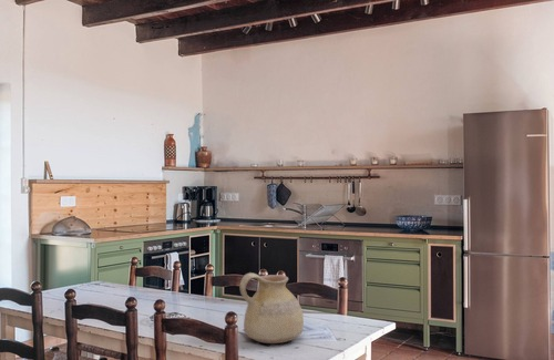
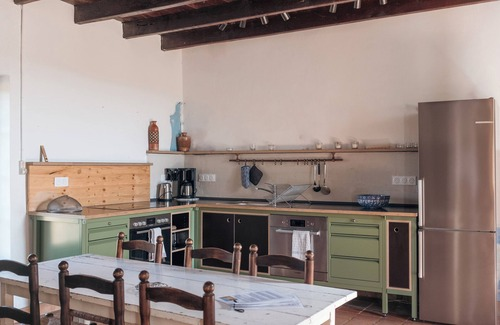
- ceramic pitcher (270, 305)
